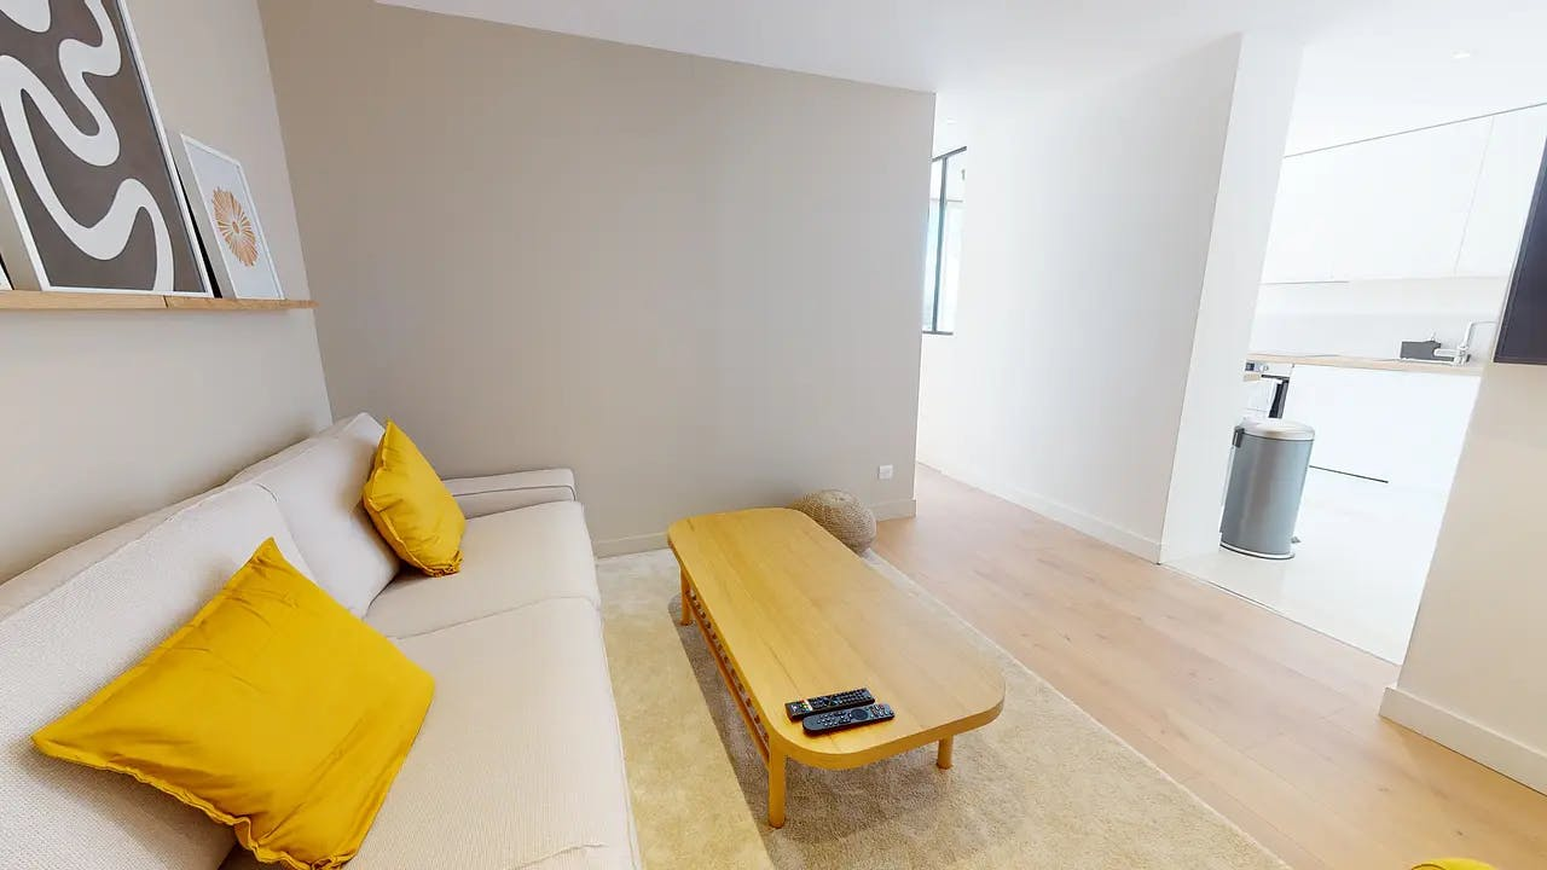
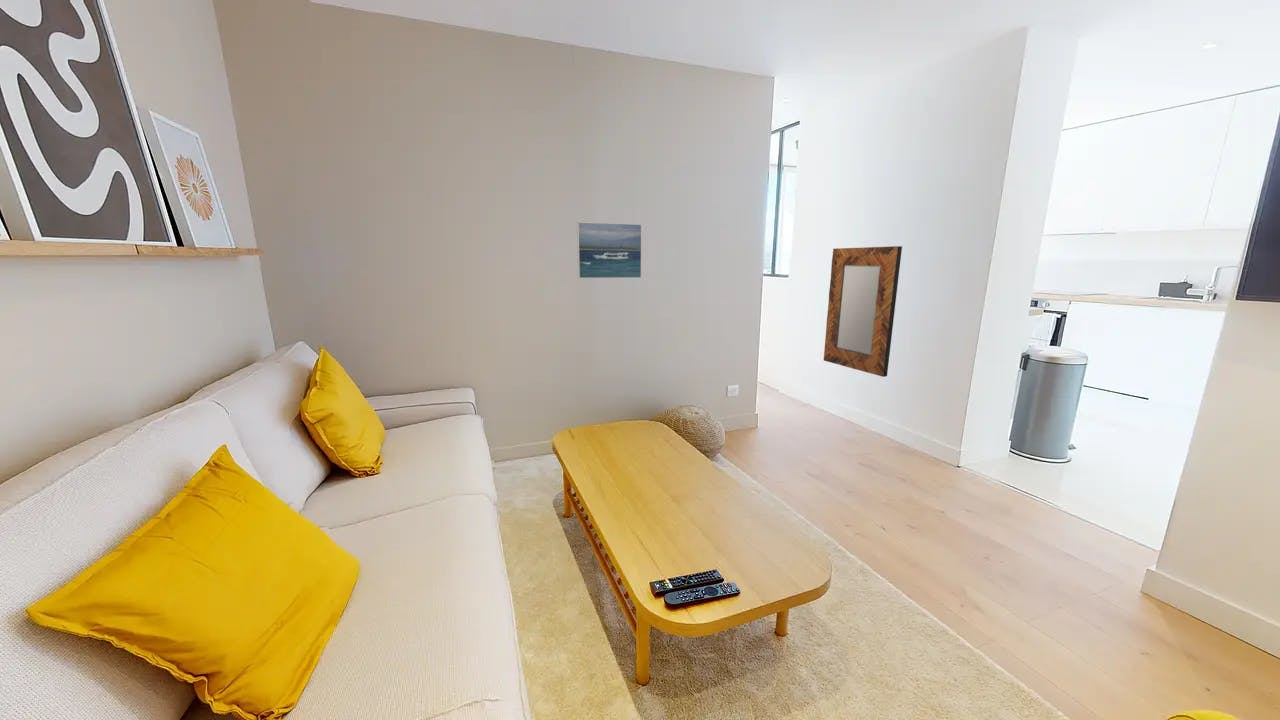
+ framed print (610, 251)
+ home mirror (858, 309)
